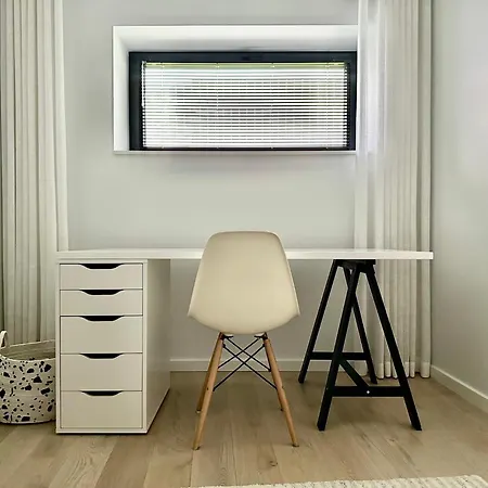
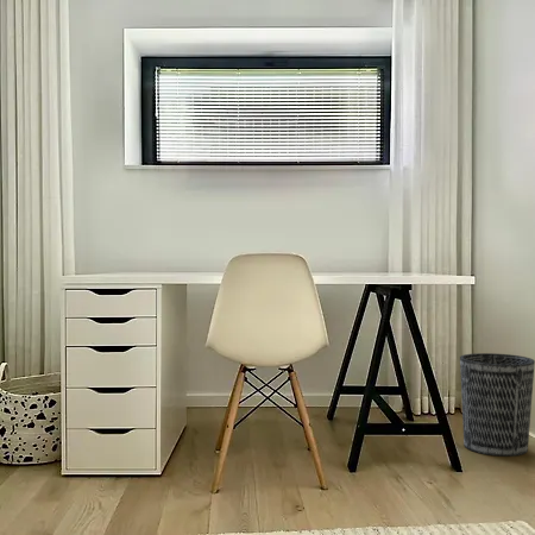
+ wastebasket (496, 403)
